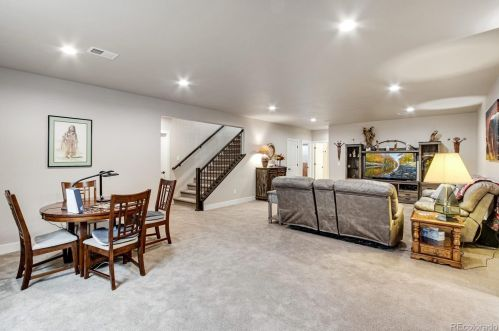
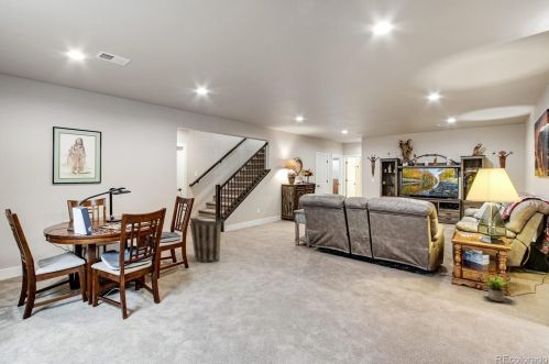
+ potted plant (495, 287)
+ basket (206, 238)
